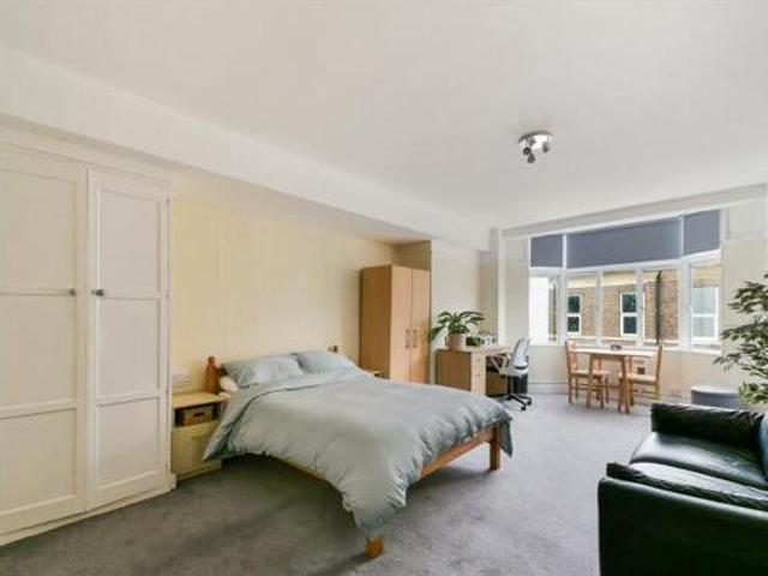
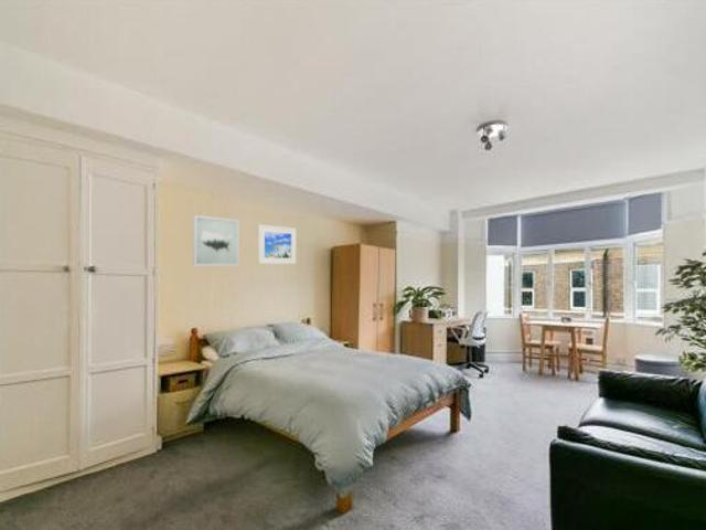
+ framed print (278, 245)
+ wall art (216, 242)
